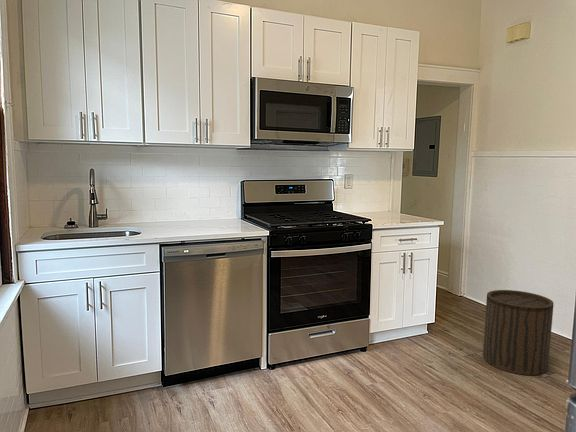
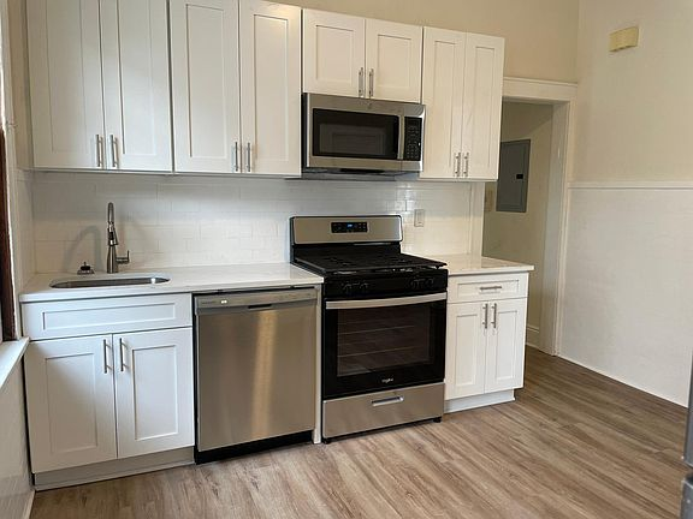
- stool (516, 330)
